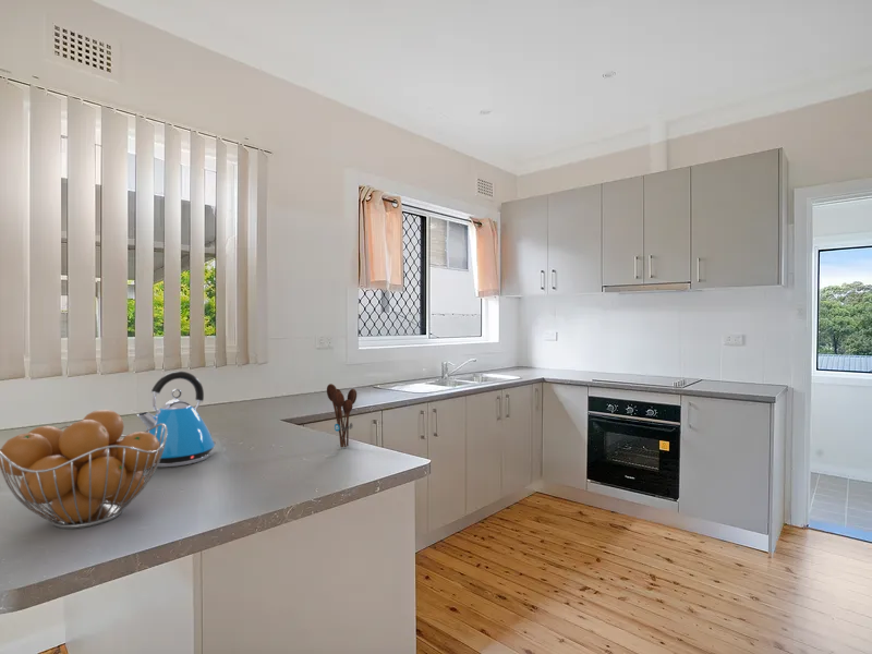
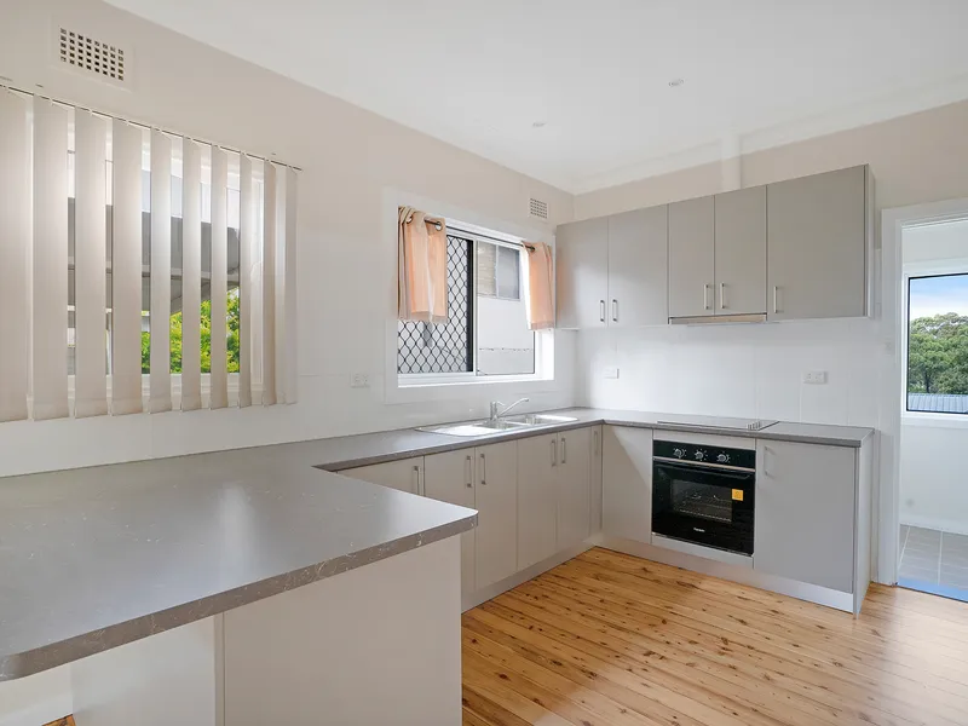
- utensil holder (341, 414)
- fruit basket (88, 465)
- kettle (179, 414)
